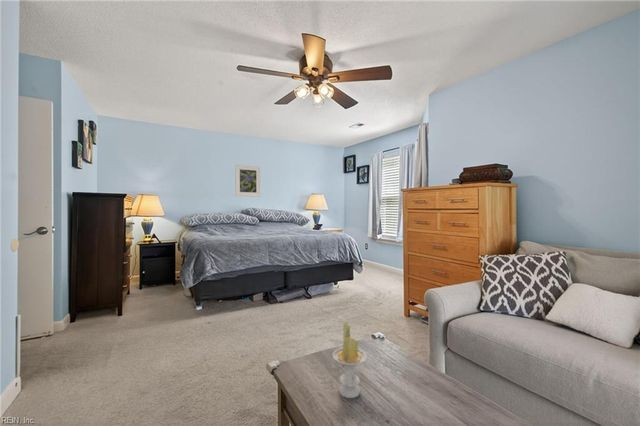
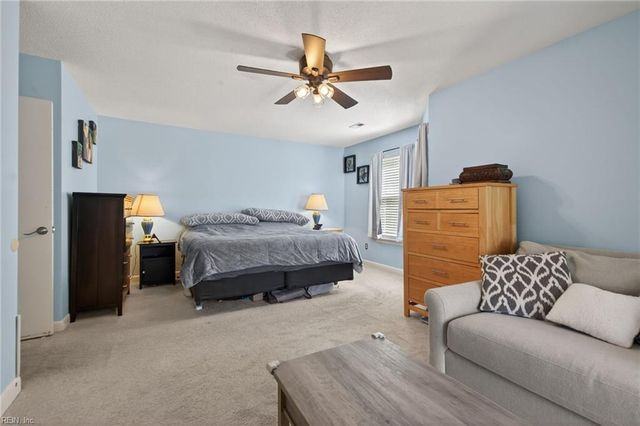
- candle (349, 357)
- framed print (248, 181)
